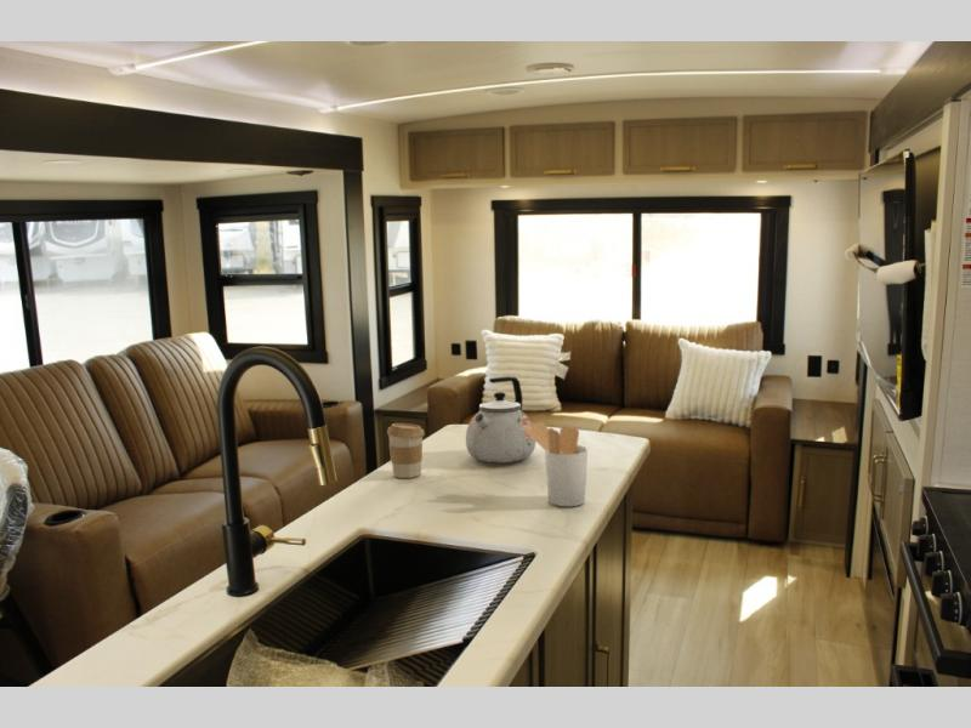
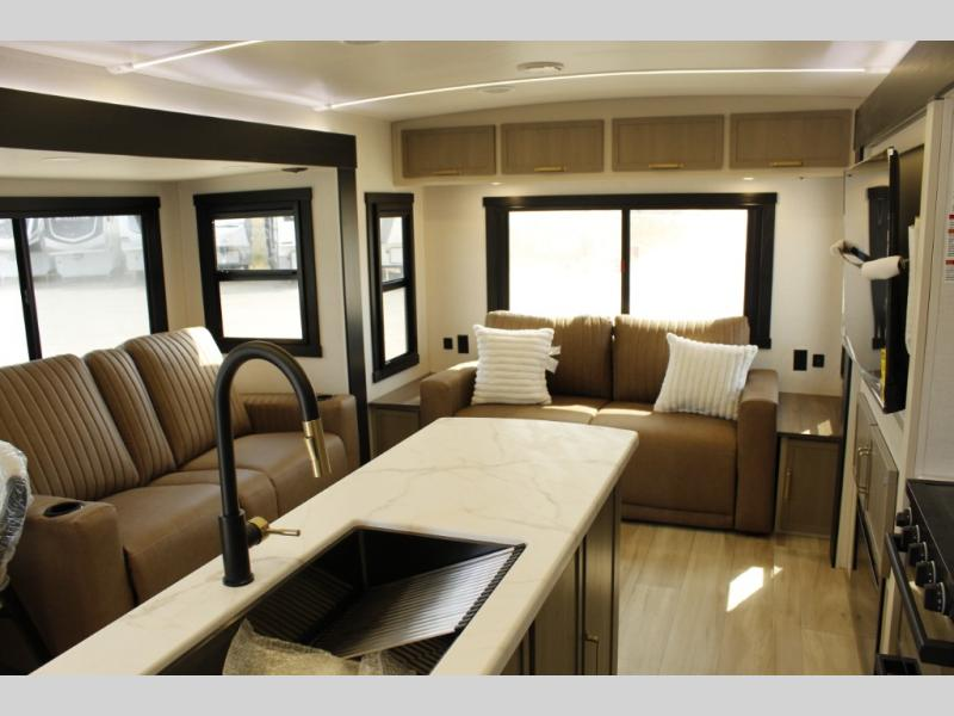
- coffee cup (405, 449)
- utensil holder (556, 461)
- kettle (499, 417)
